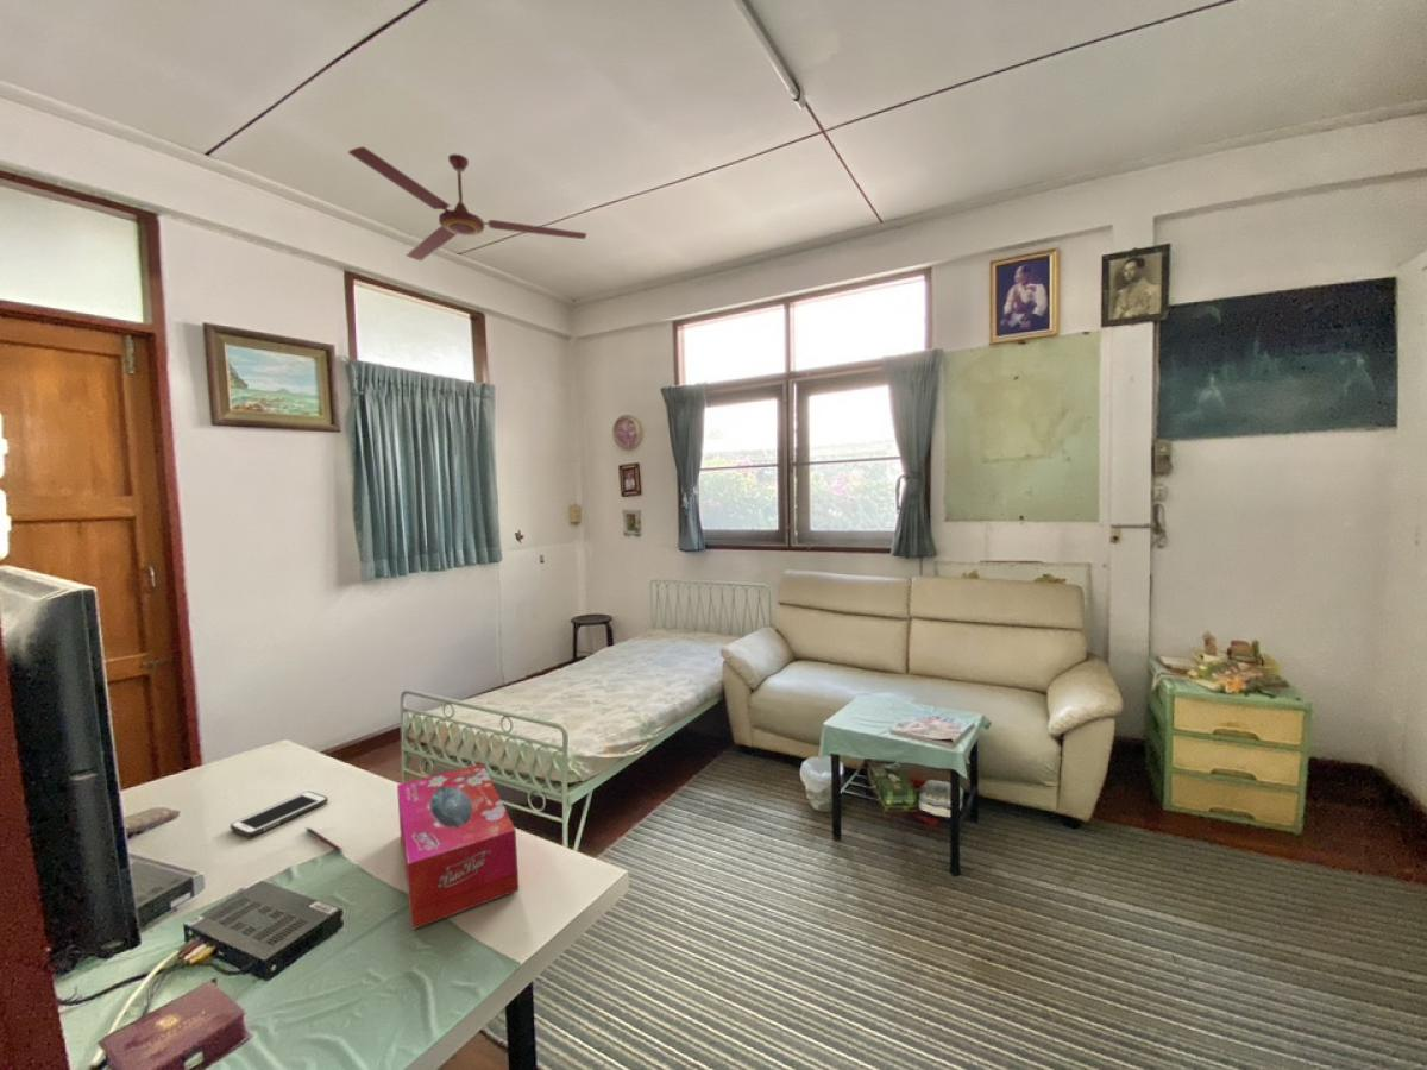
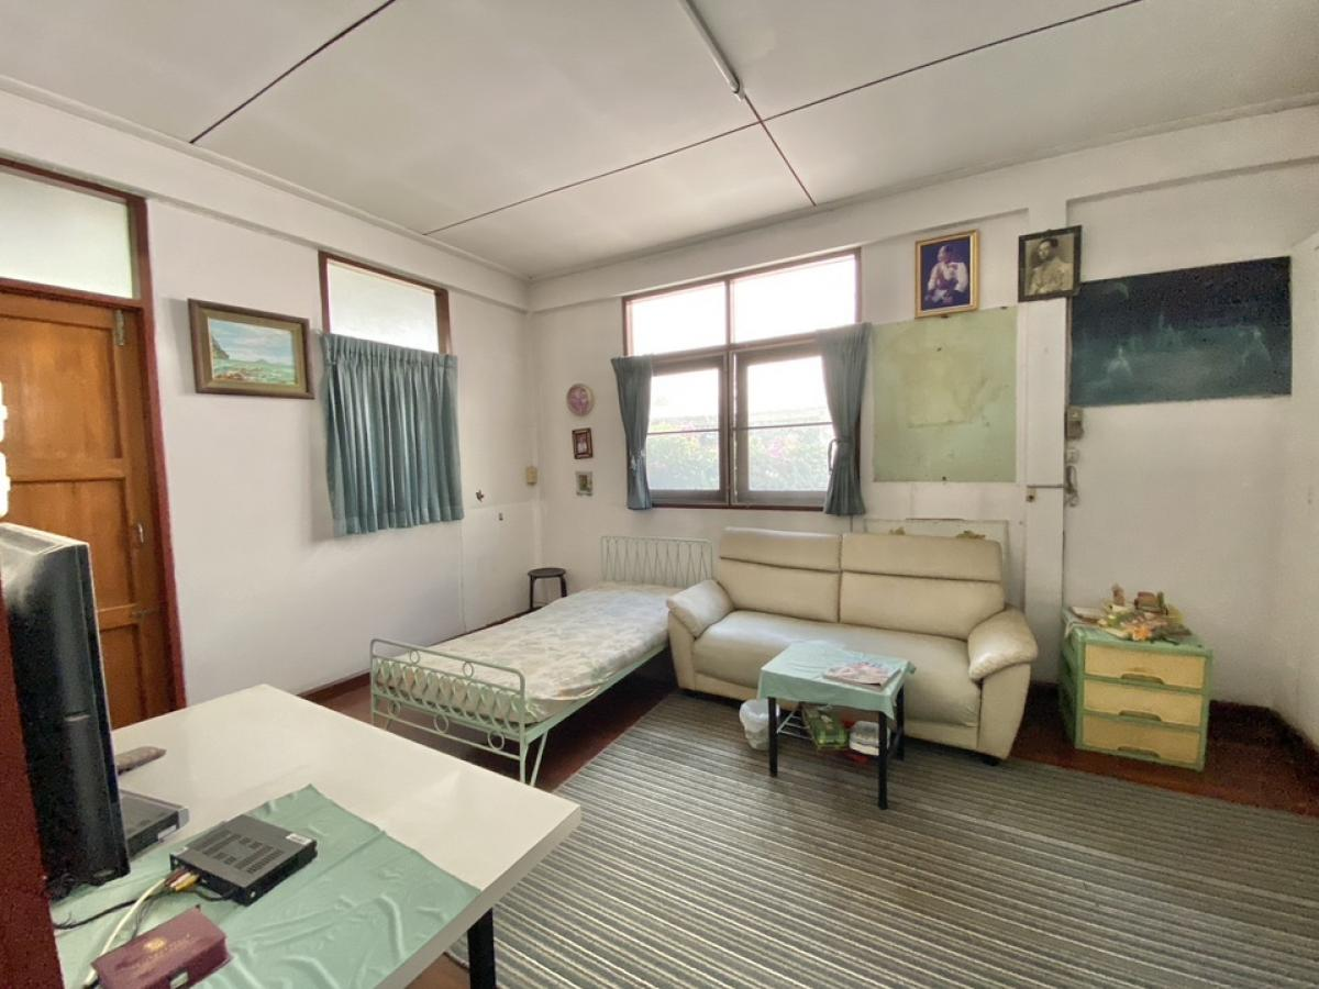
- pen (322, 838)
- cell phone (281, 812)
- ceiling fan (476, 215)
- tissue box (453, 832)
